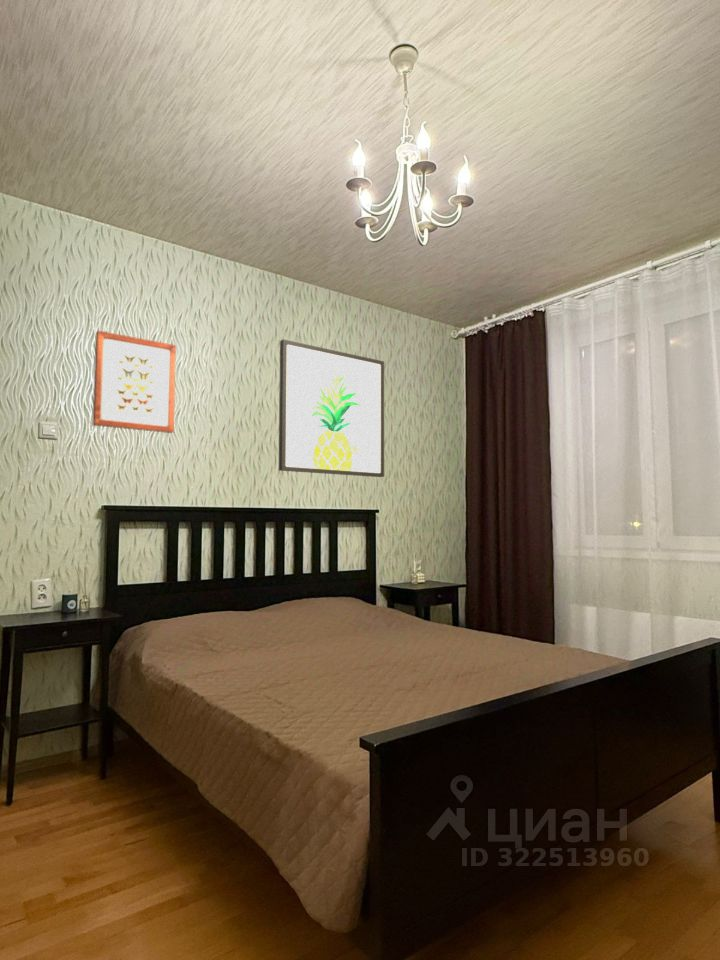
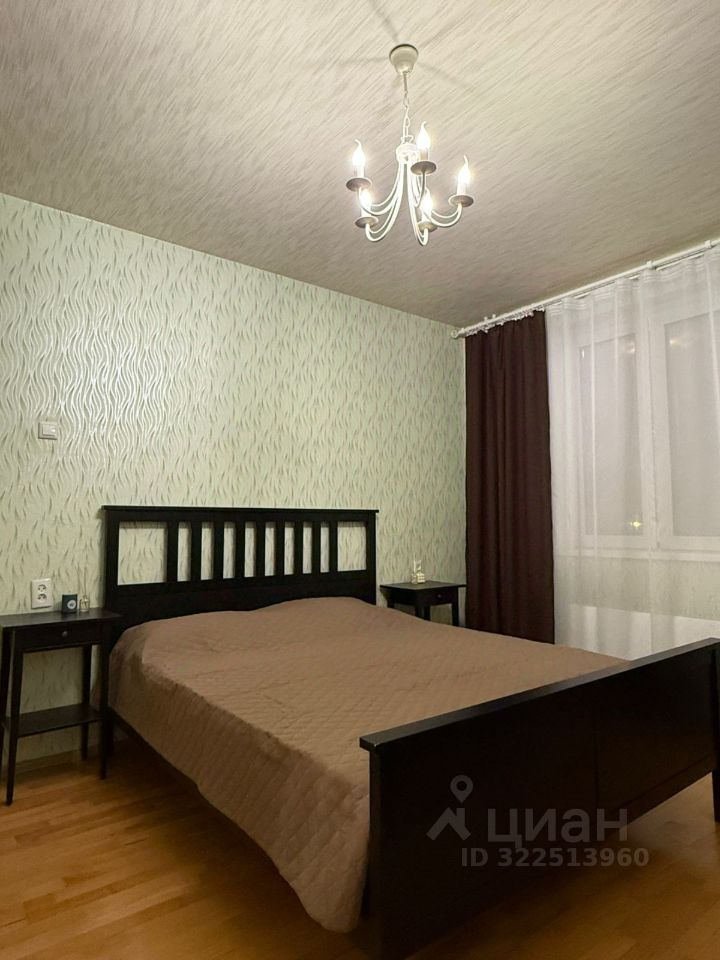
- wall art (334, 412)
- wall art (135, 383)
